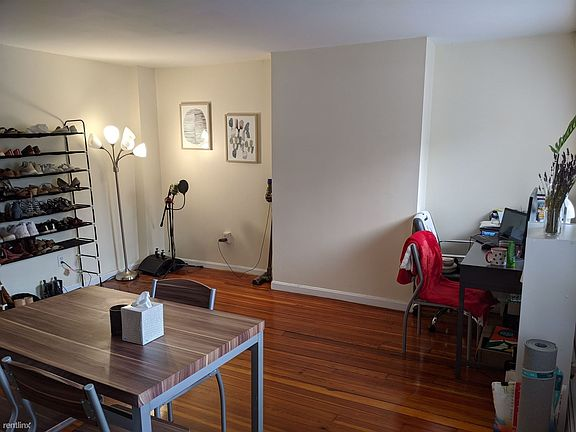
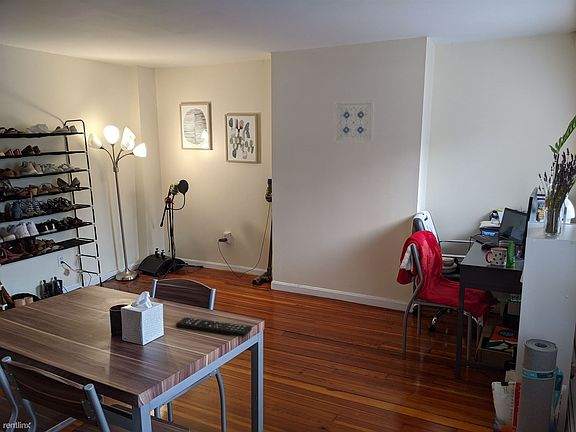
+ wall art (353, 122)
+ remote control (213, 326)
